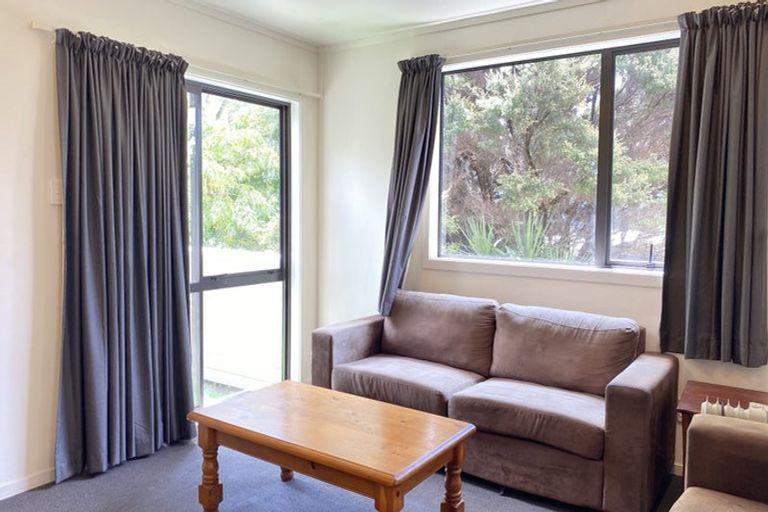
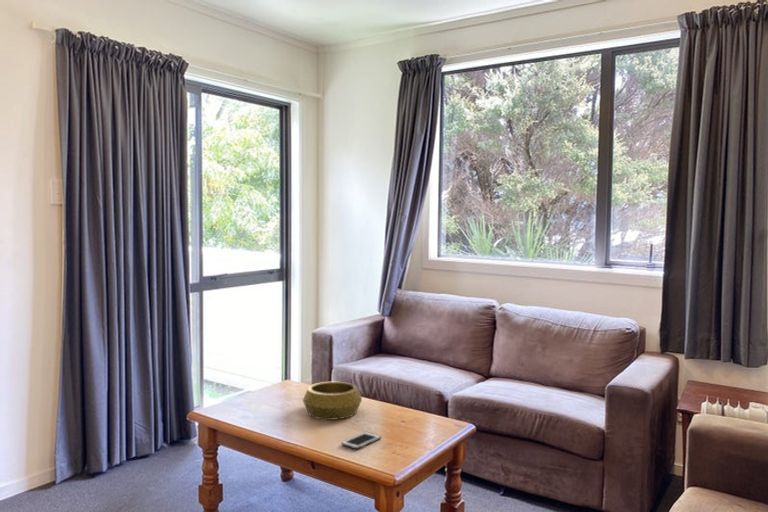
+ decorative bowl (332, 399)
+ cell phone (361, 440)
